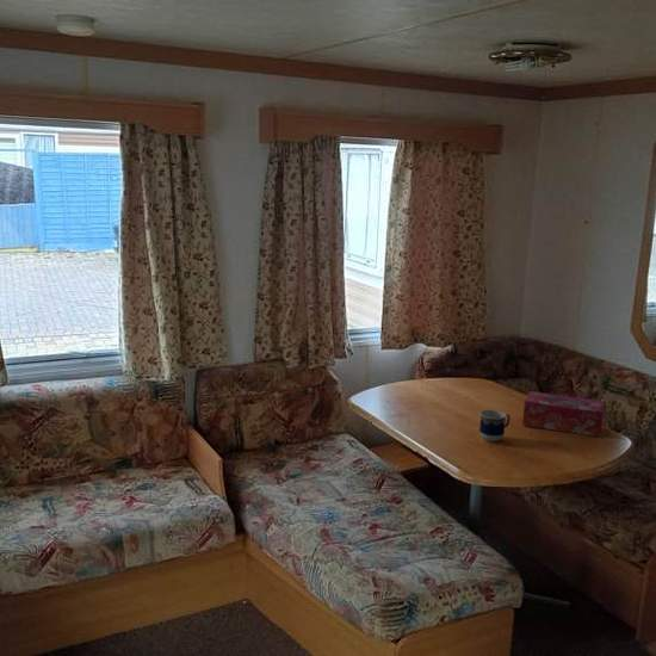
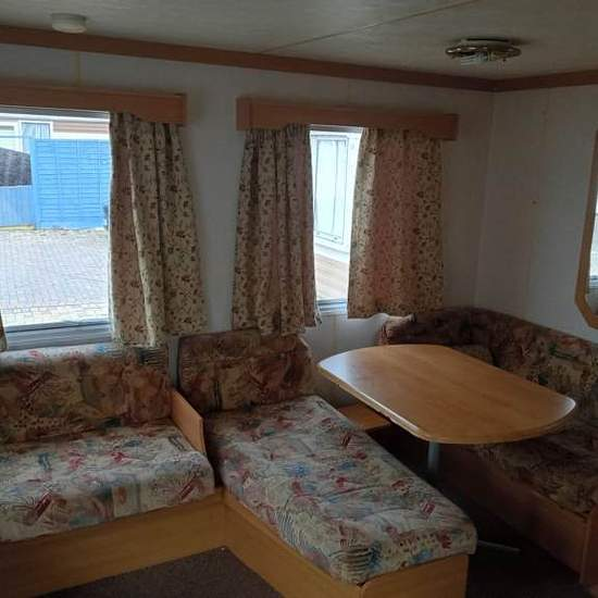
- cup (495, 426)
- tissue box (563, 413)
